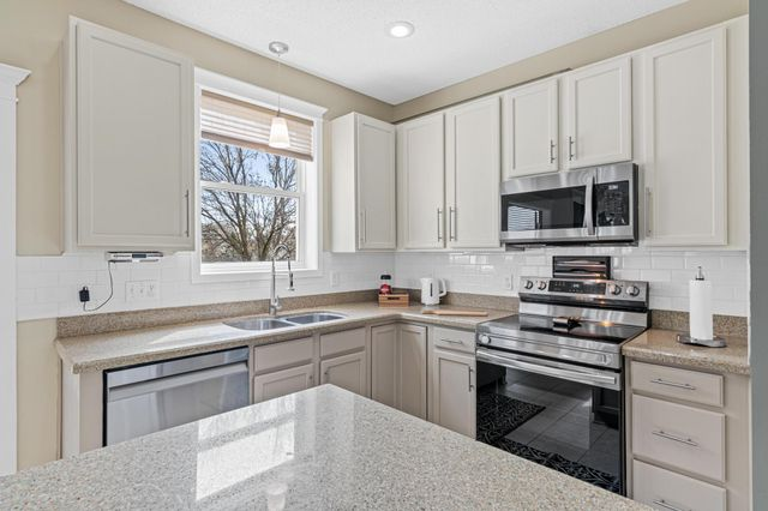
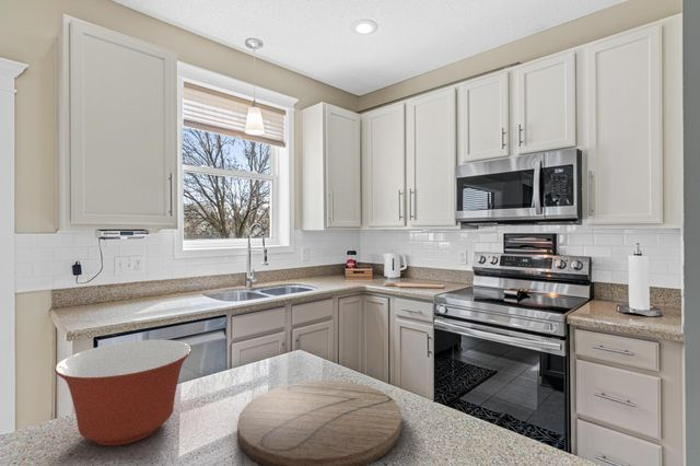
+ cutting board (320, 417)
+ mixing bowl (128, 392)
